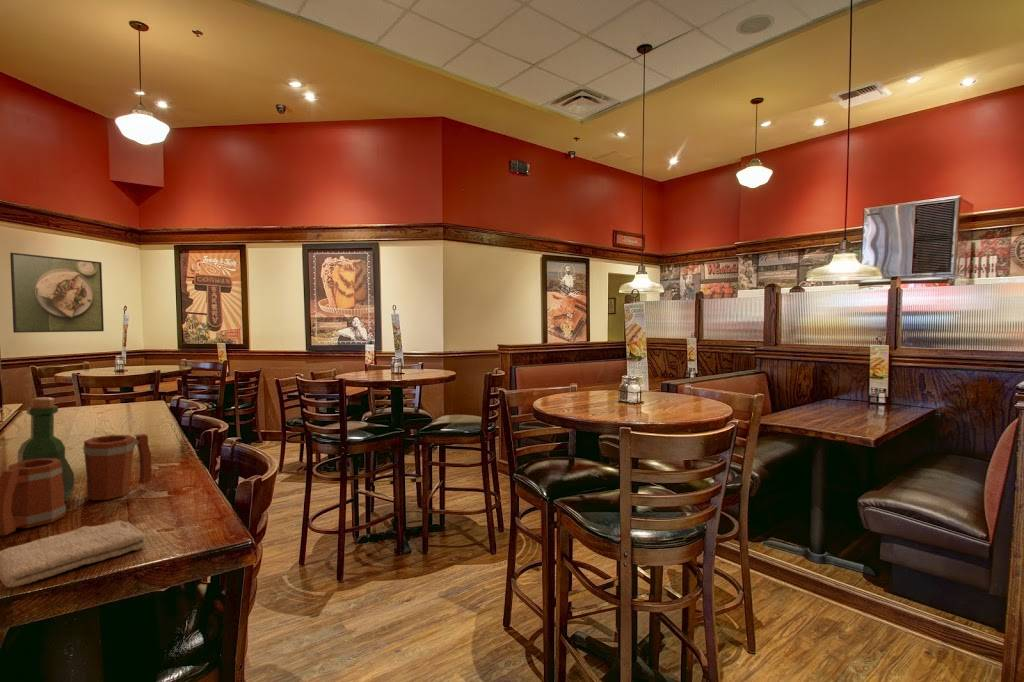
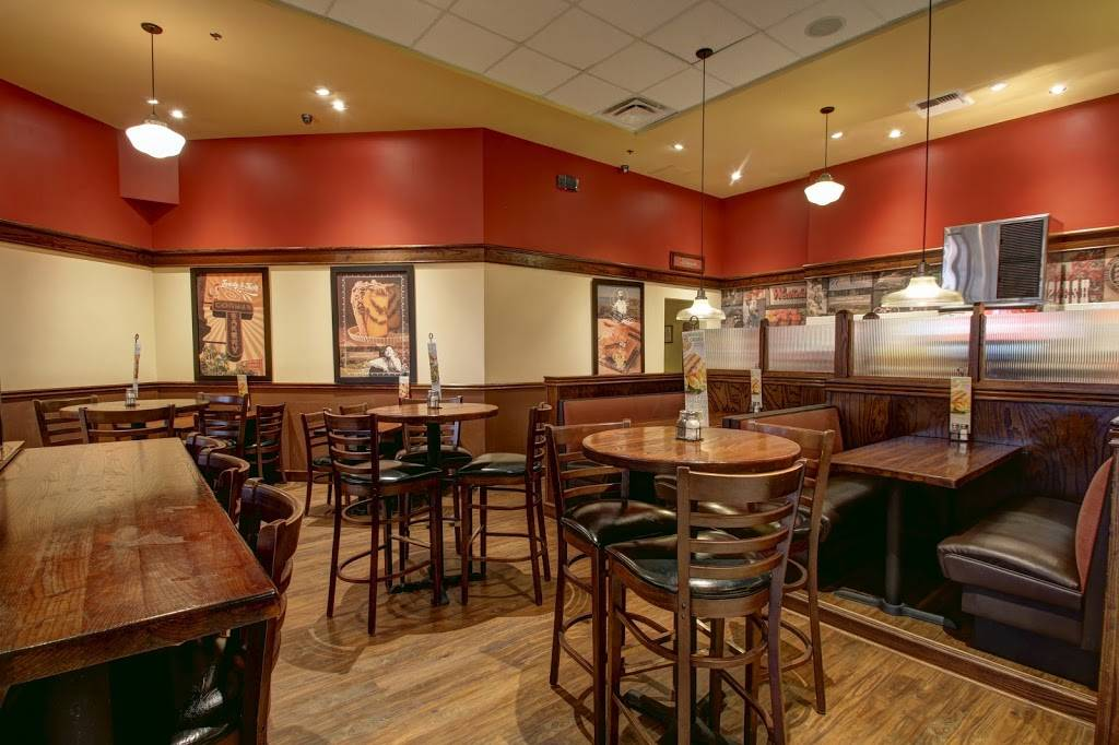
- washcloth (73, 548)
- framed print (60, 294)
- tavern set (84, 452)
